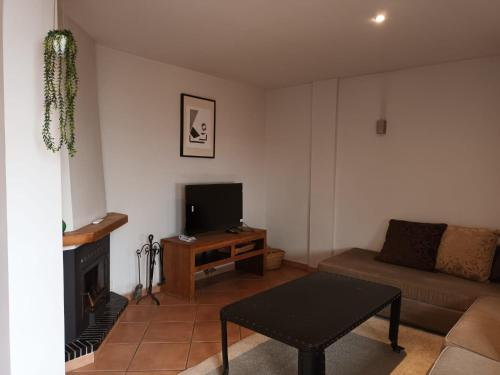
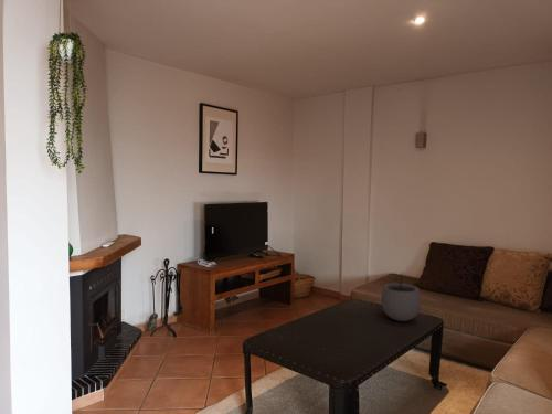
+ plant pot (401, 296)
